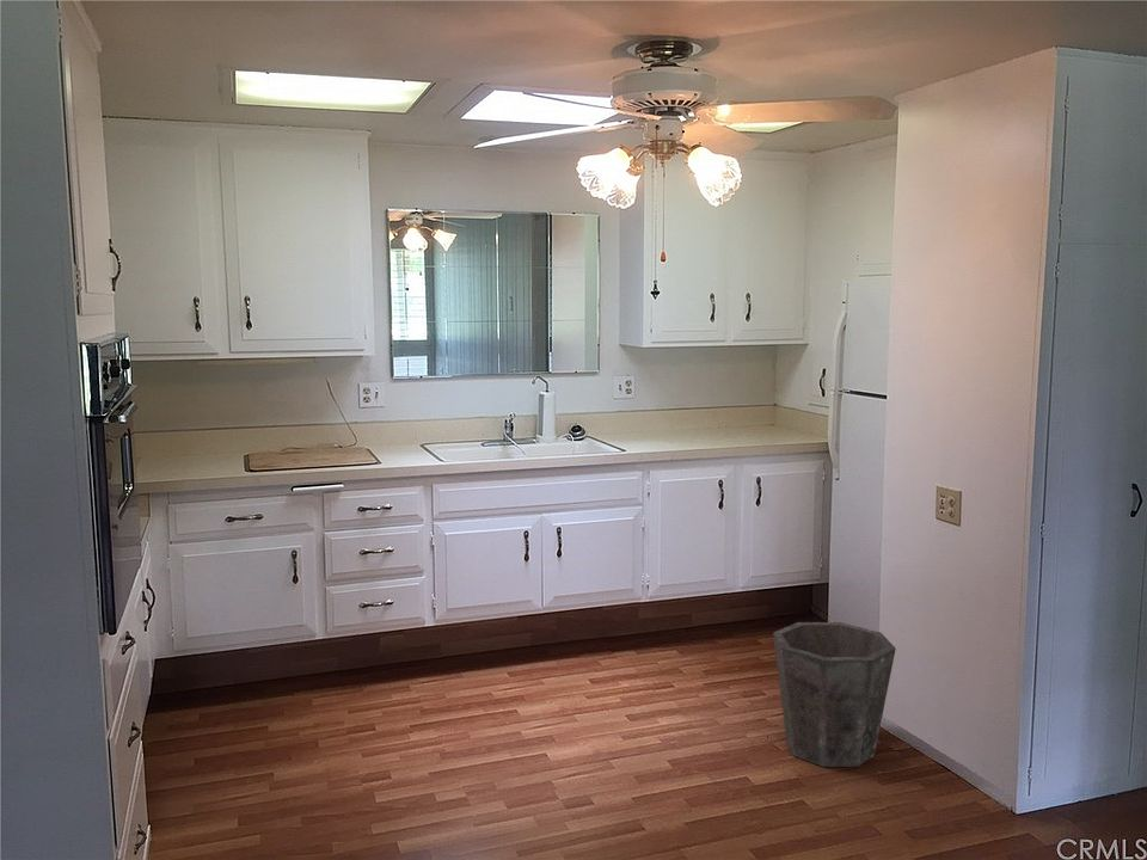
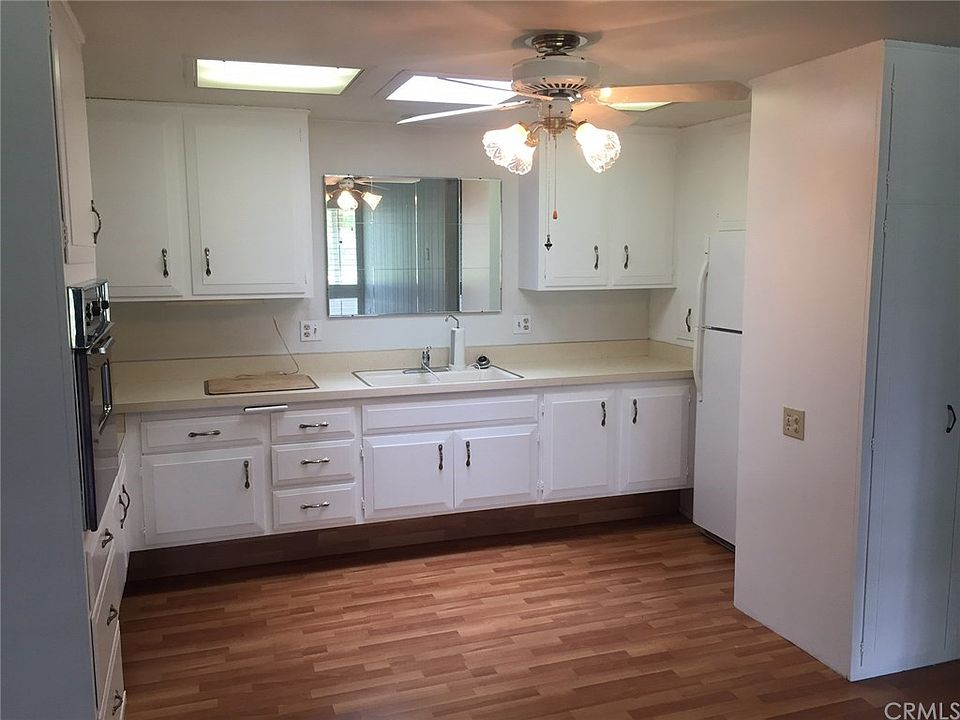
- waste bin (830, 694)
